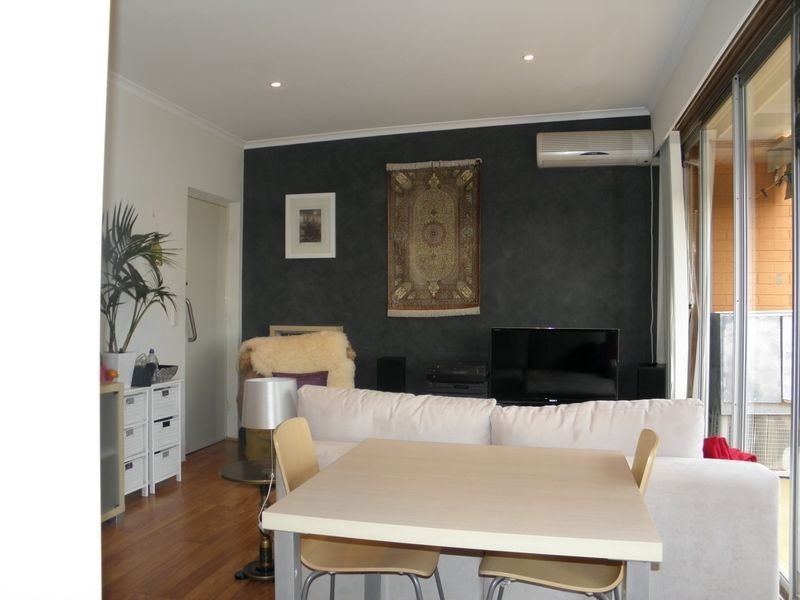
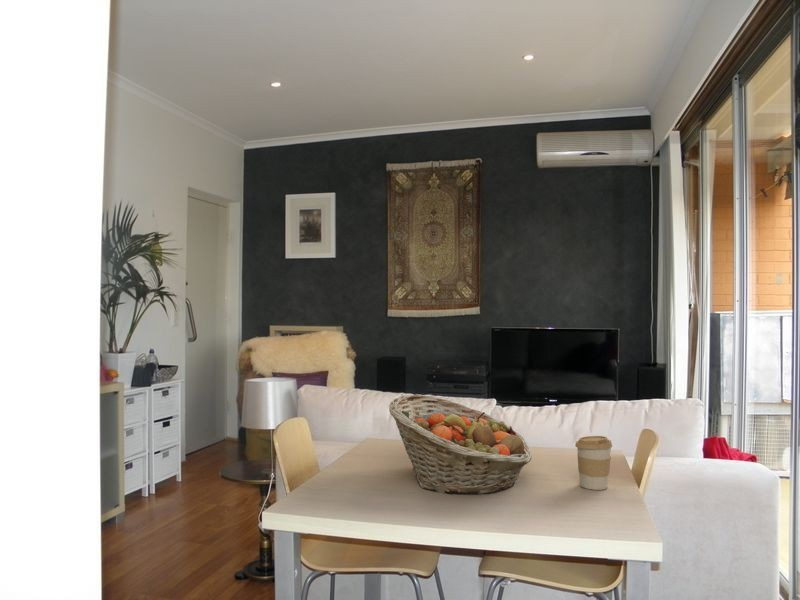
+ coffee cup (593, 461)
+ fruit basket (459, 439)
